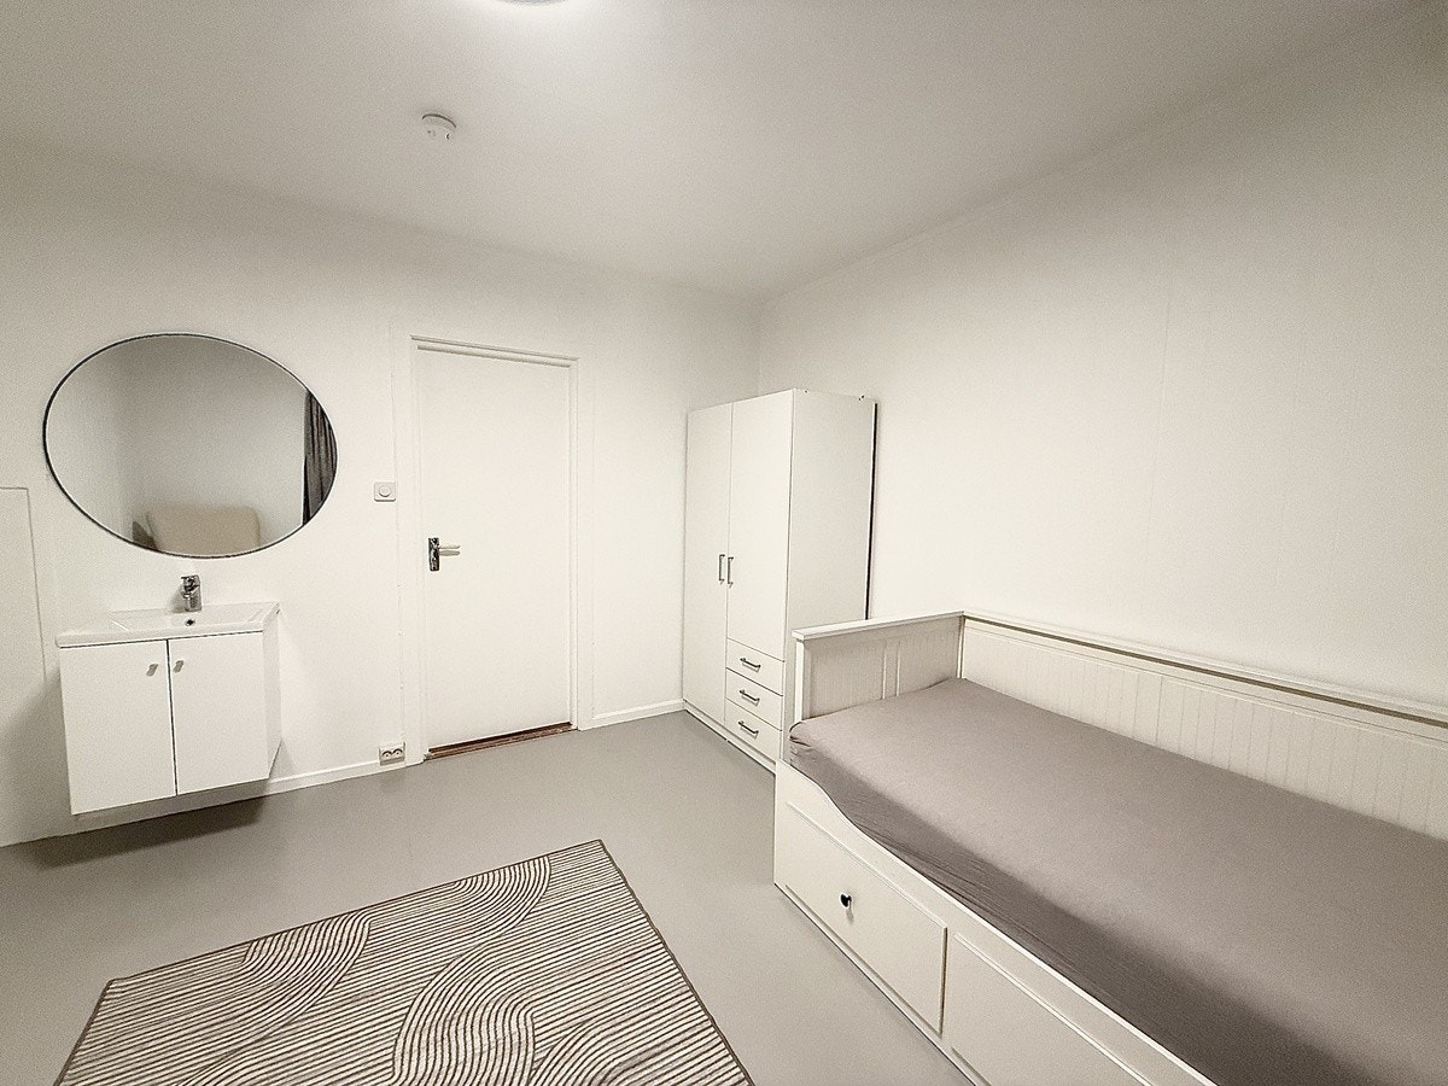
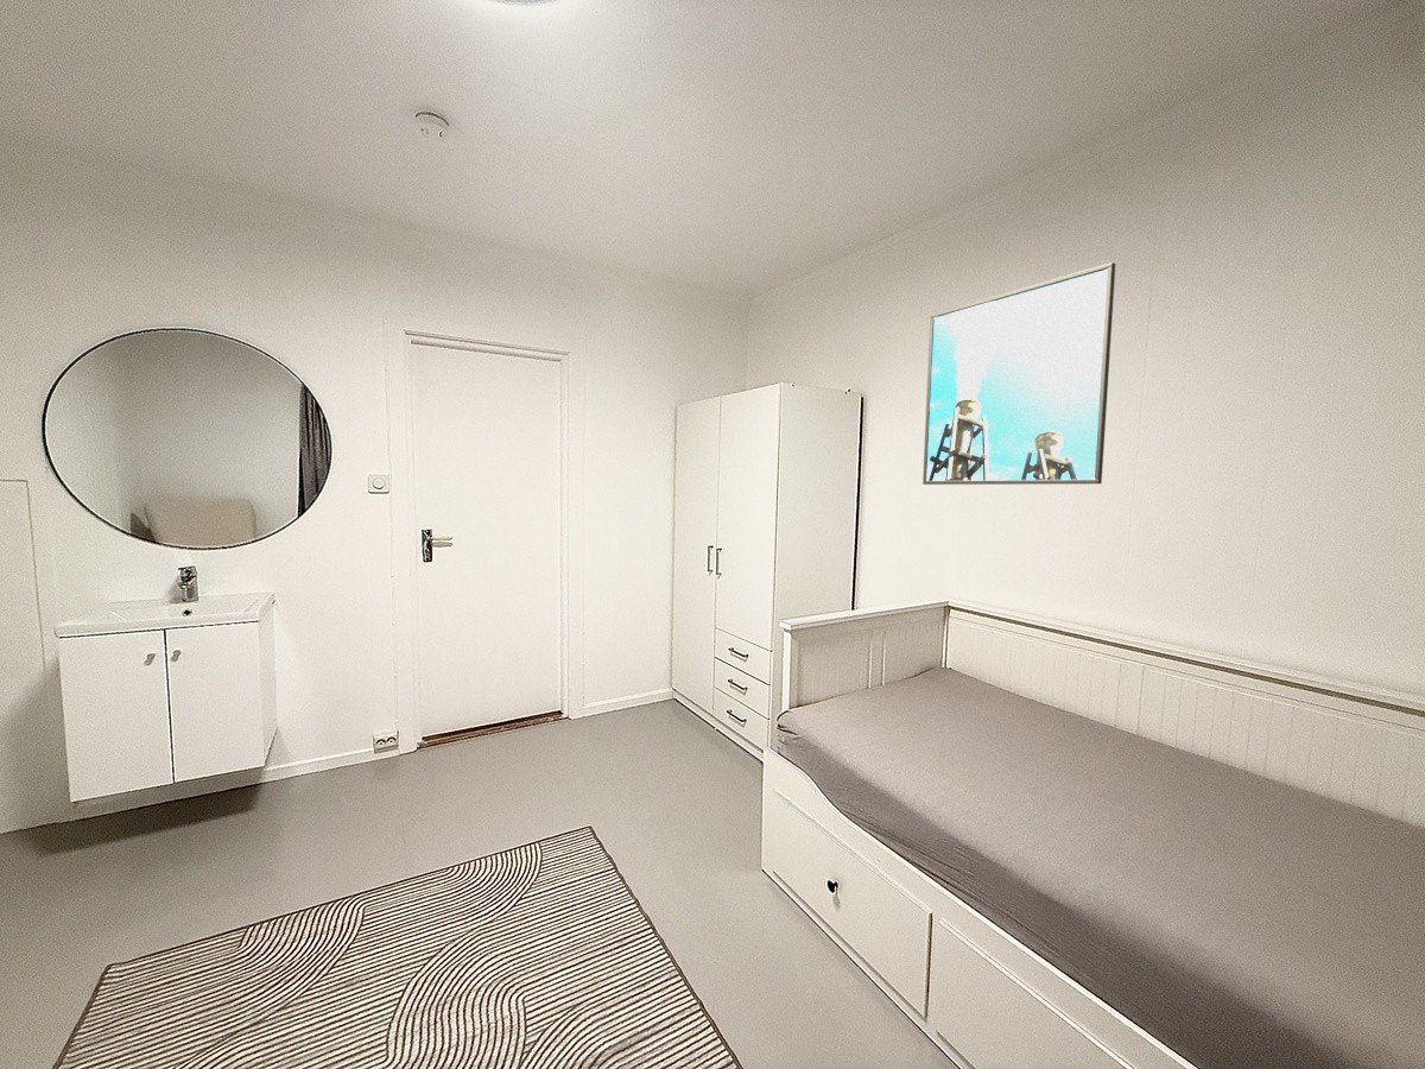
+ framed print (1005, 388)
